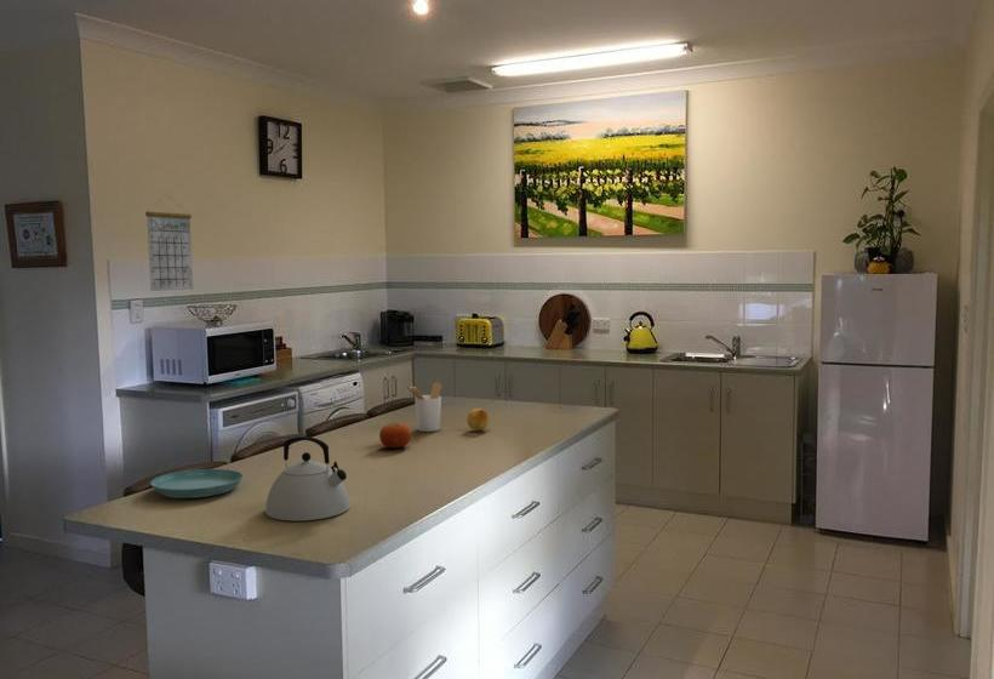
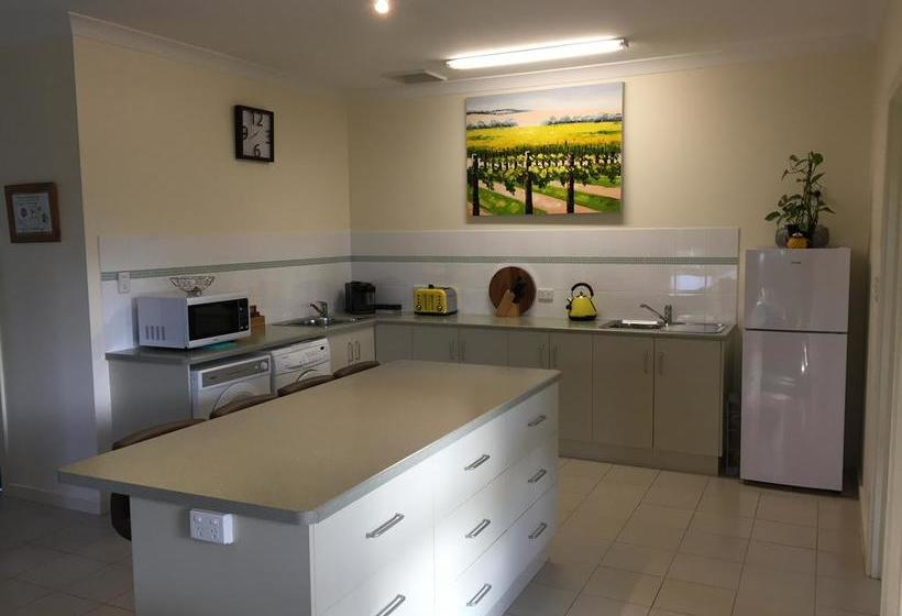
- fruit (478, 418)
- utensil holder (423, 406)
- calendar (170, 242)
- fruit (395, 435)
- saucer (198, 484)
- kettle (308, 473)
